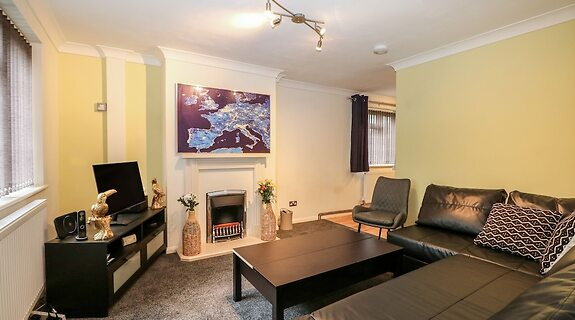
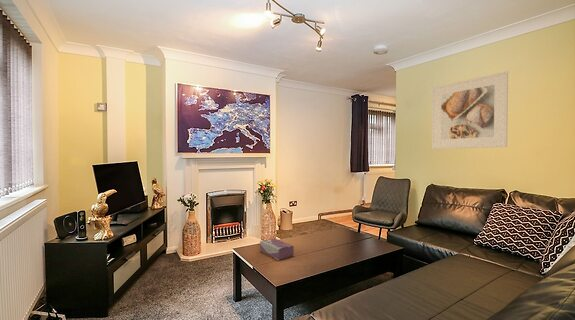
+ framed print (465, 114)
+ tissue box (276, 248)
